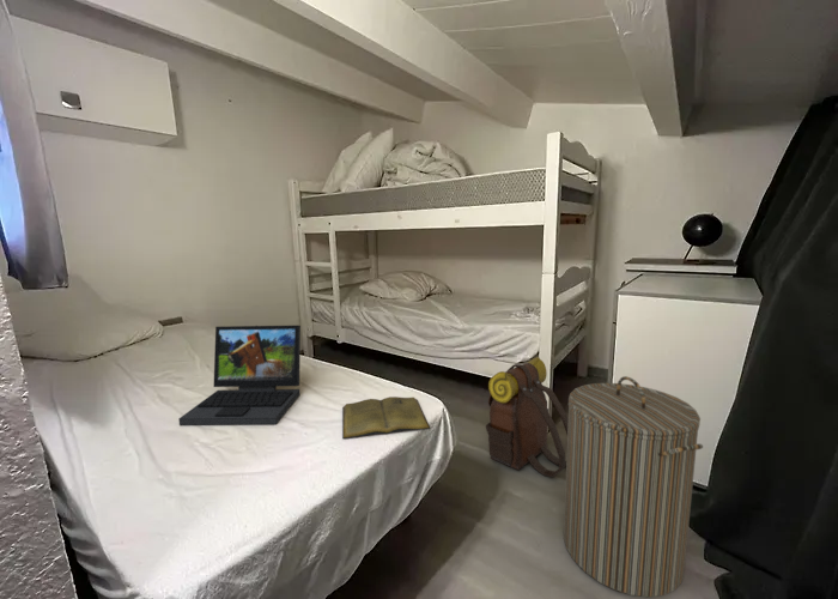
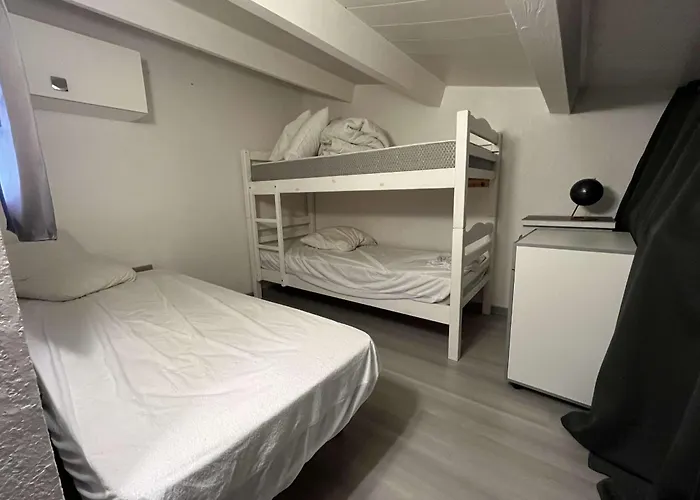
- backpack (530, 413)
- laundry hamper (625, 467)
- laptop (244, 369)
- book (383, 413)
